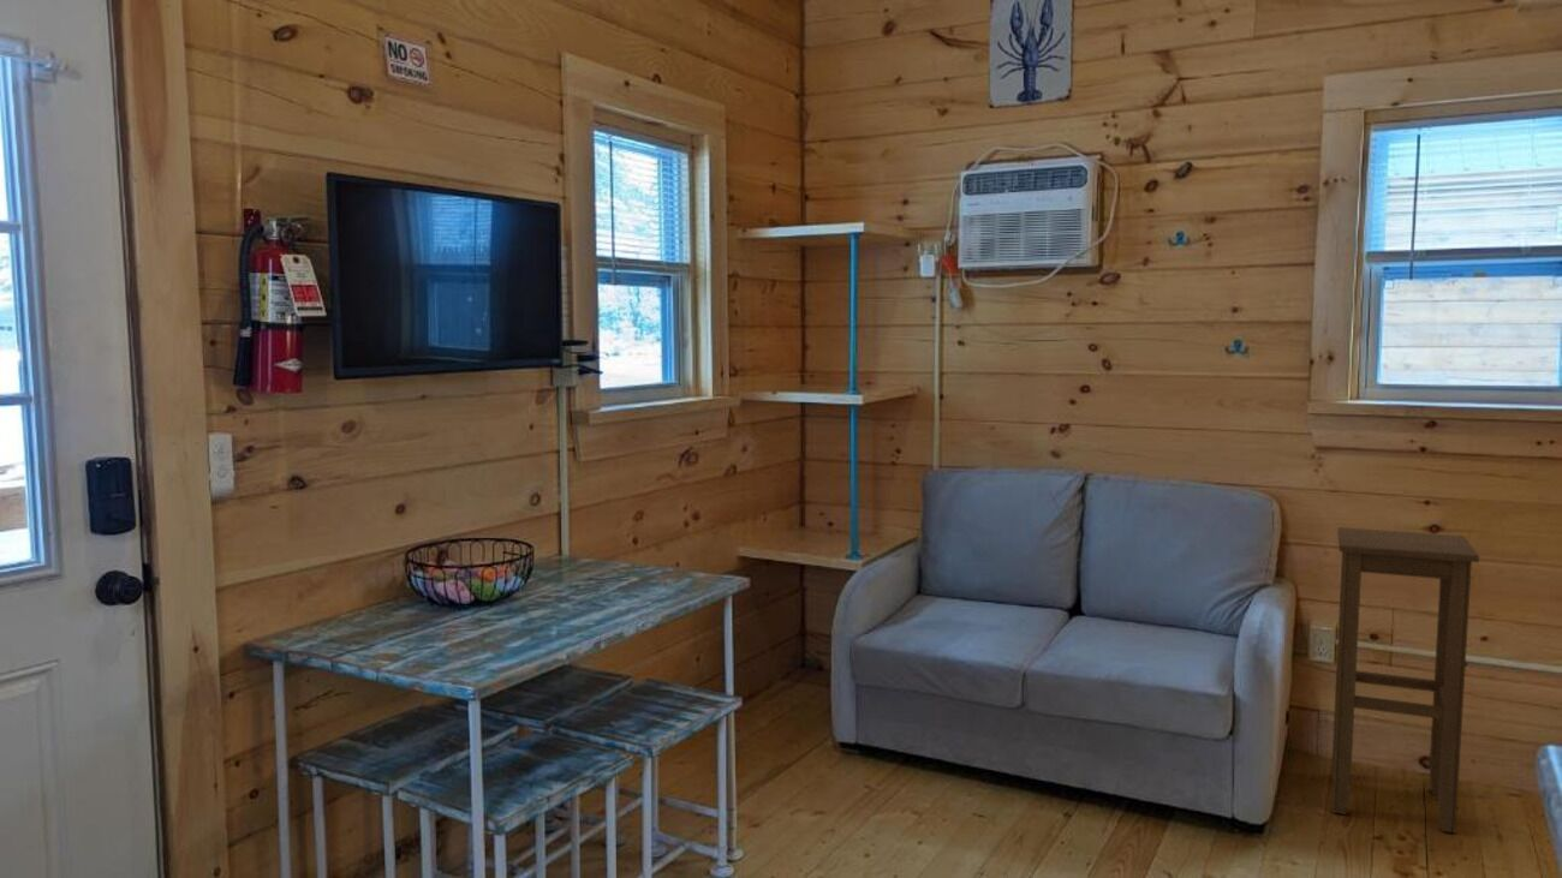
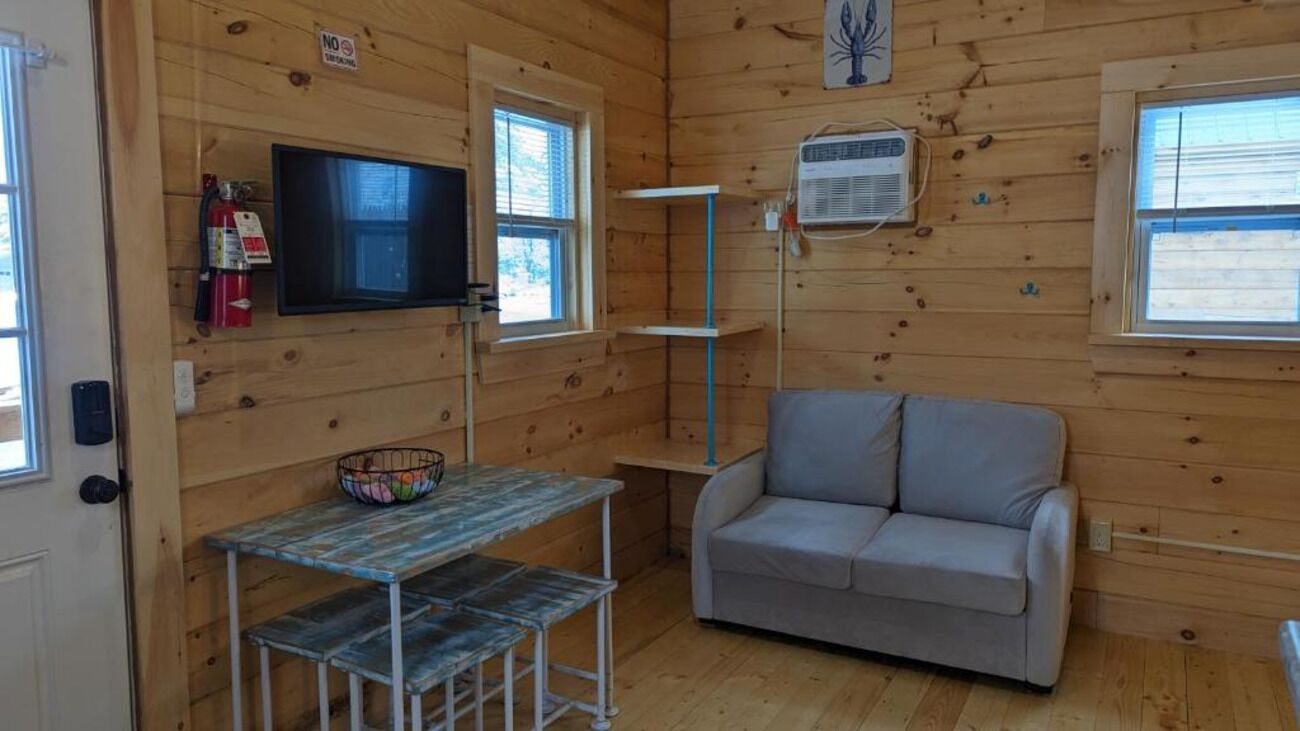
- stool (1396, 675)
